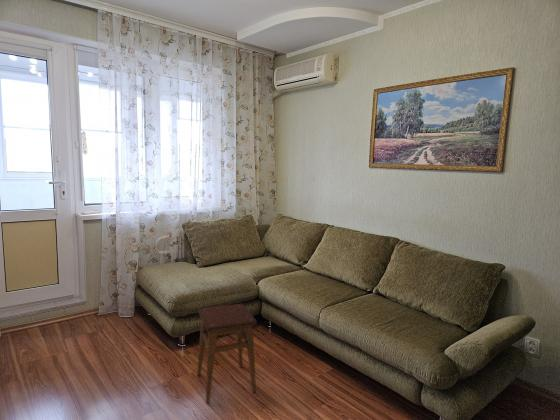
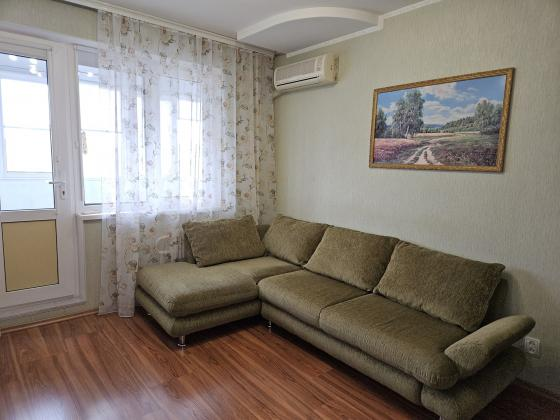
- stool (226, 349)
